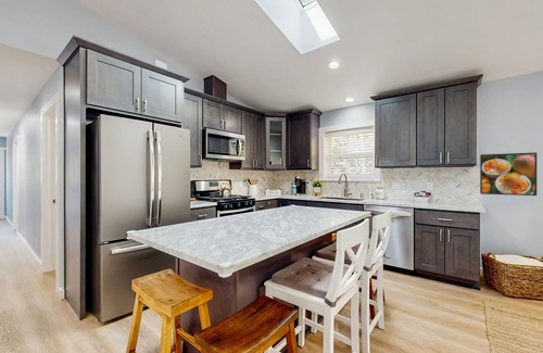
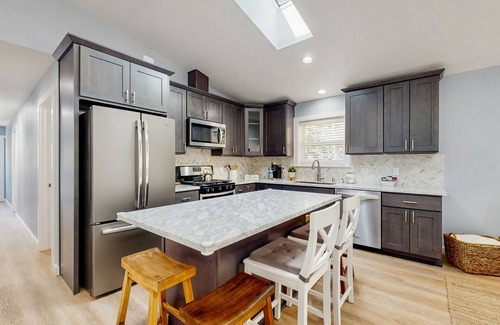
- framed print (506, 174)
